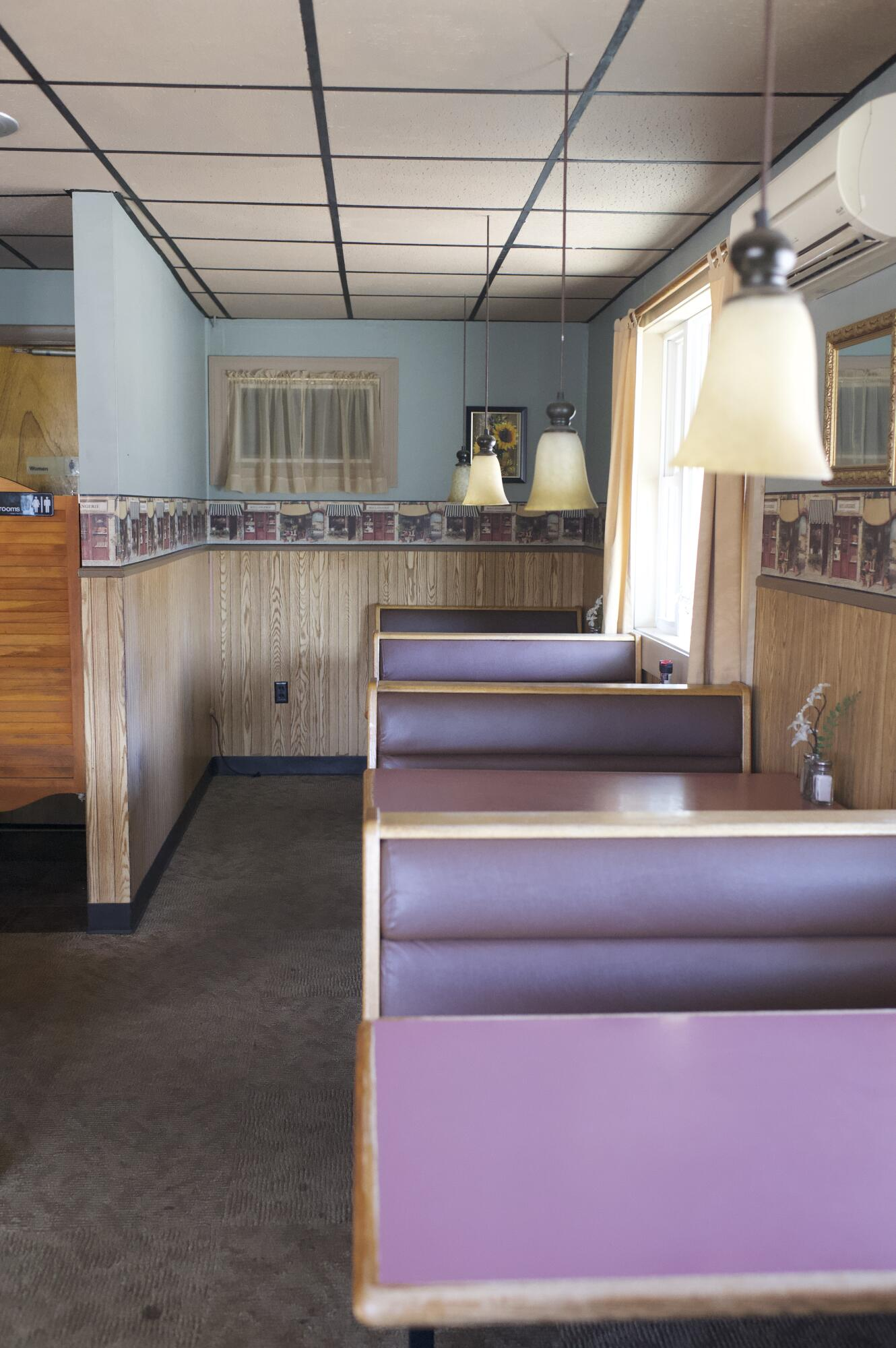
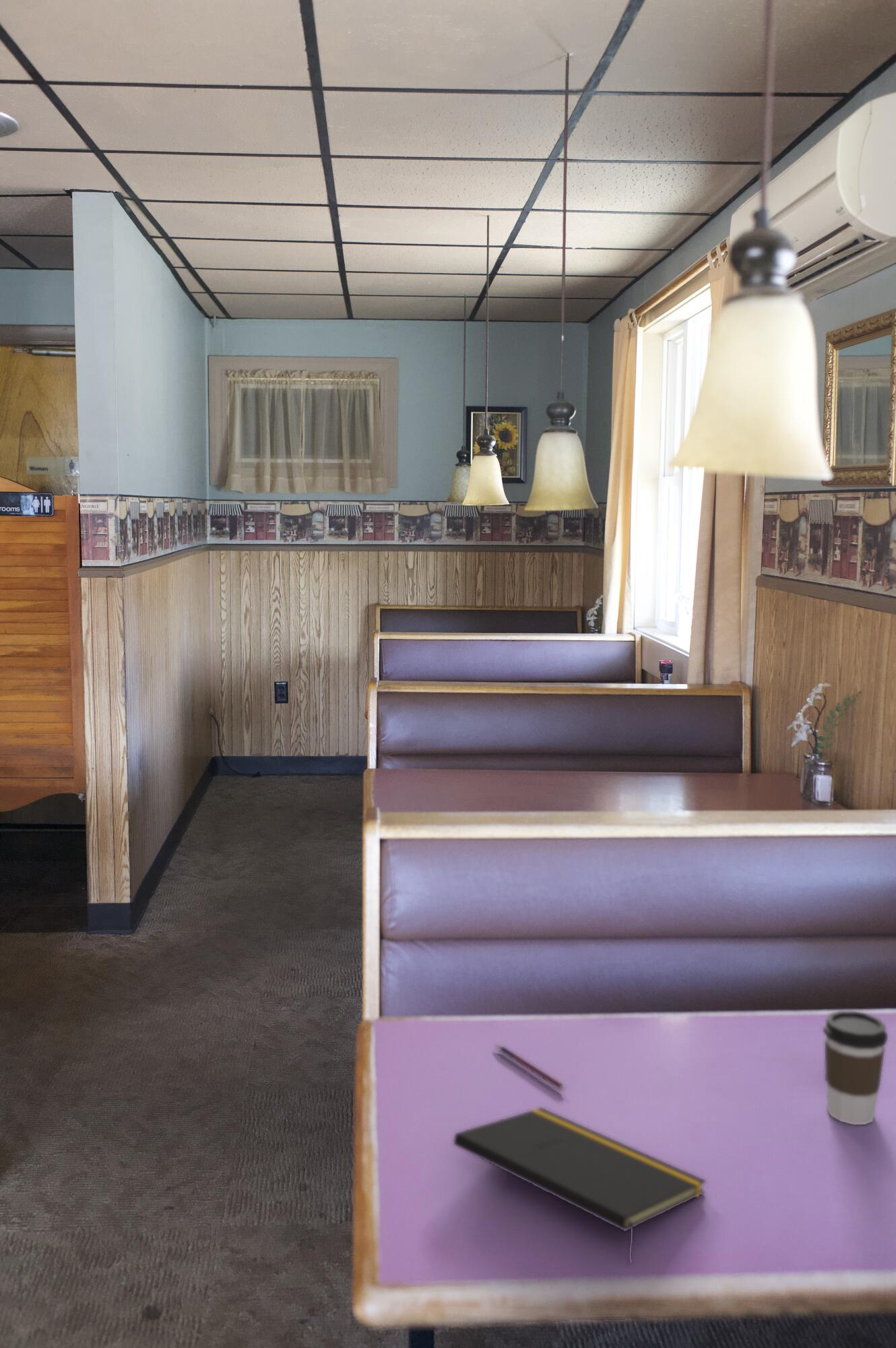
+ coffee cup (853, 1068)
+ pen (527, 1065)
+ notepad (578, 1163)
